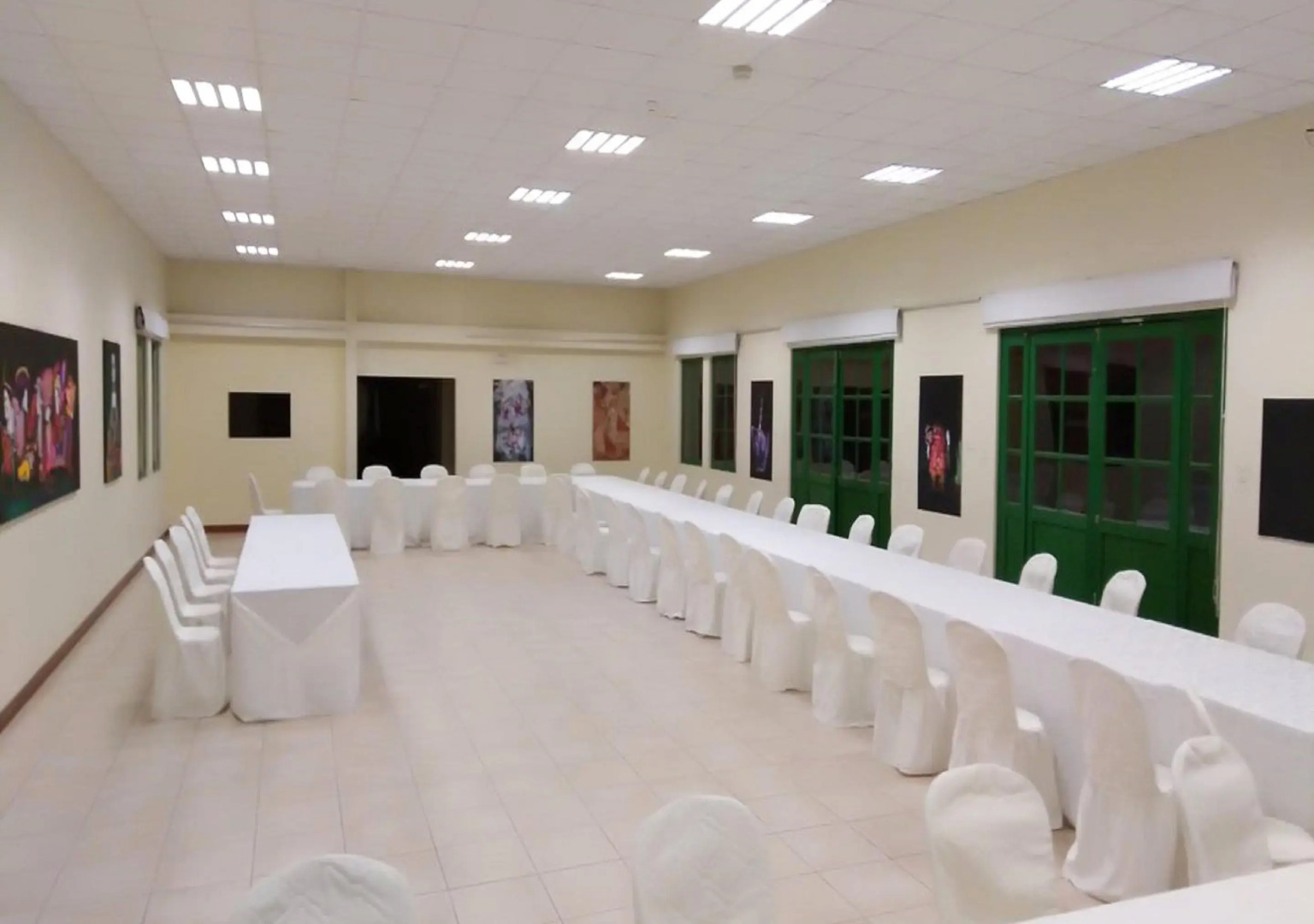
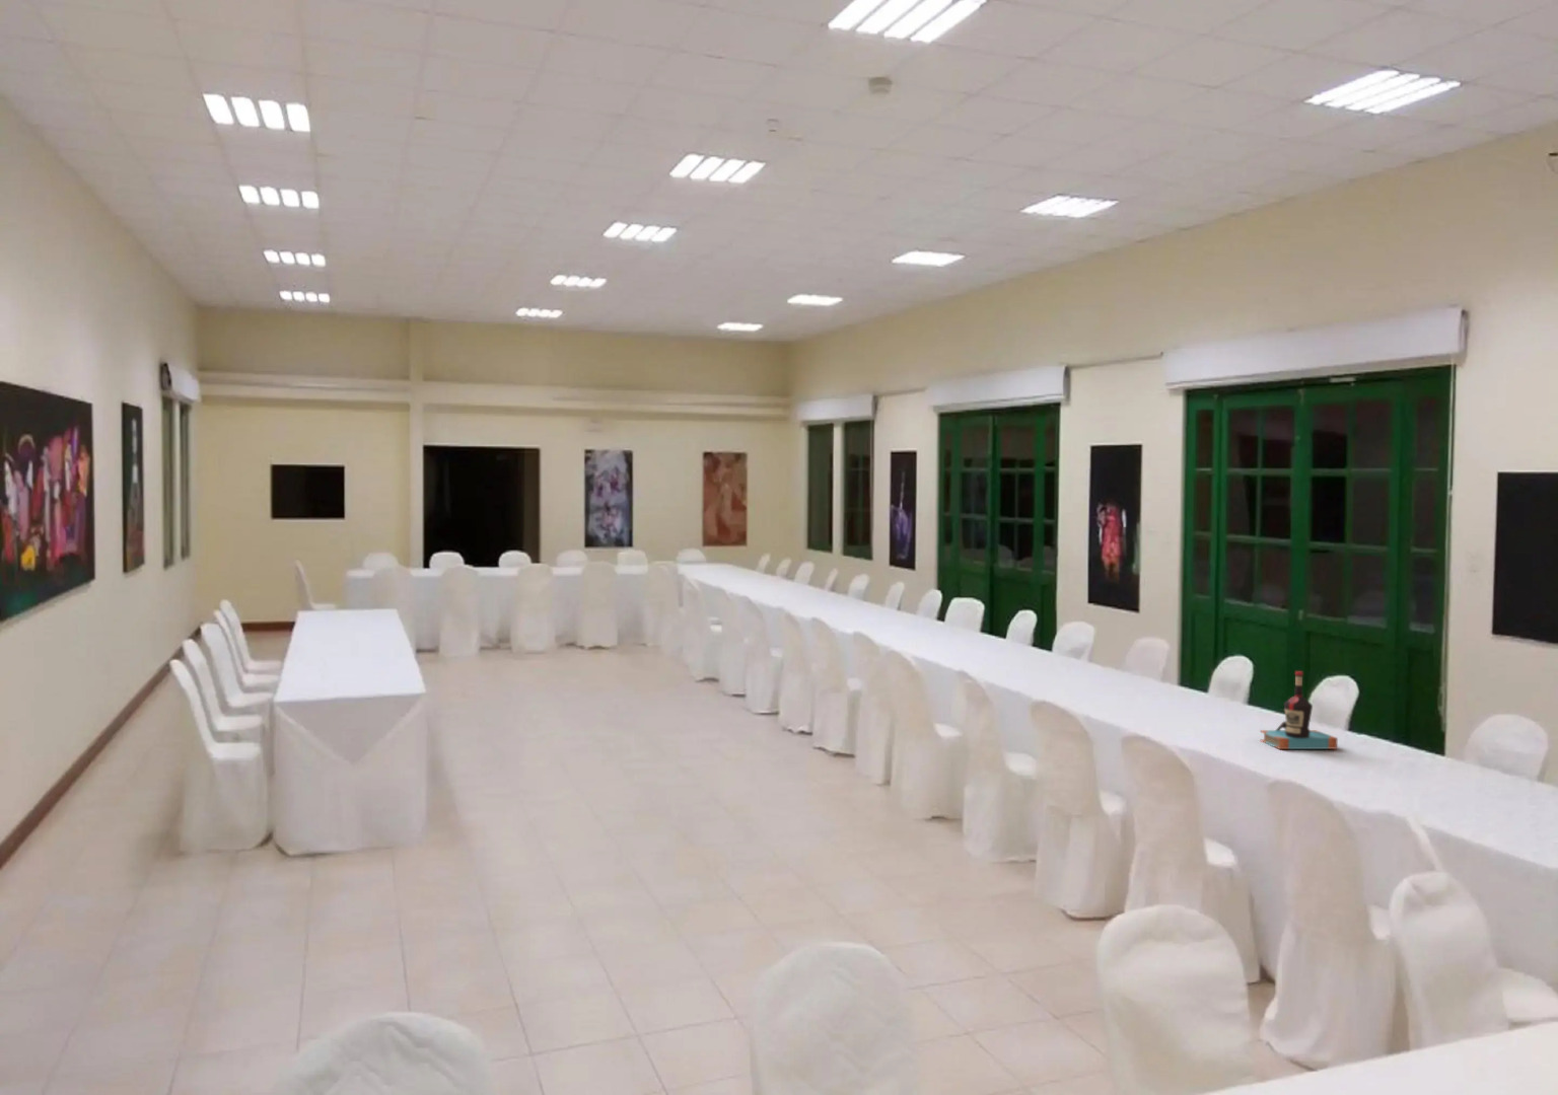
+ bottle (1296, 706)
